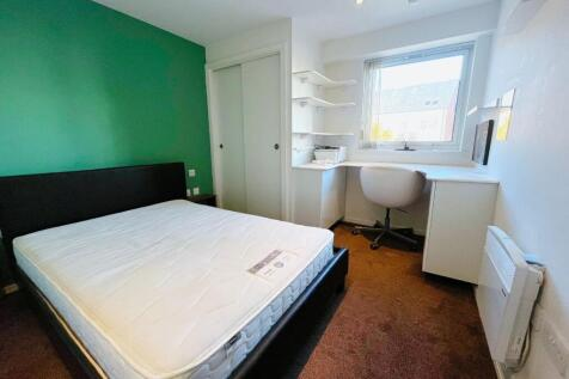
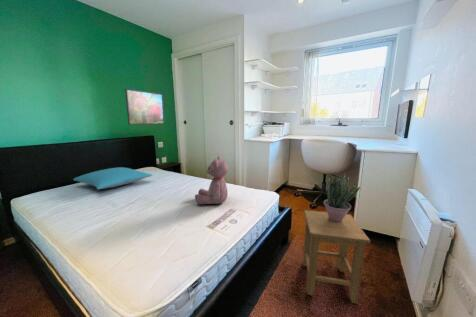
+ potted plant (339, 196)
+ stool (329, 252)
+ pillow (114, 177)
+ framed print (146, 108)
+ teddy bear (212, 180)
